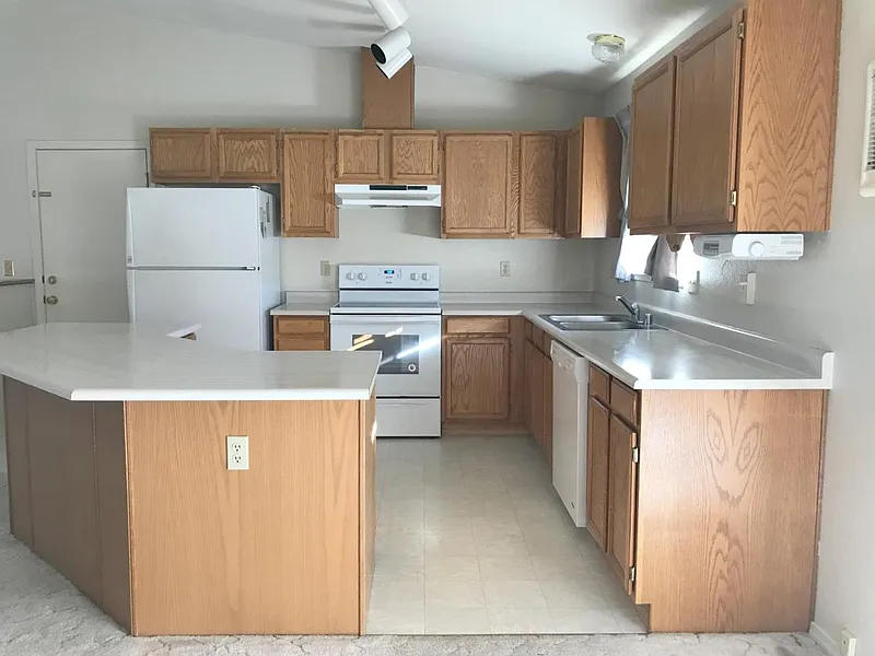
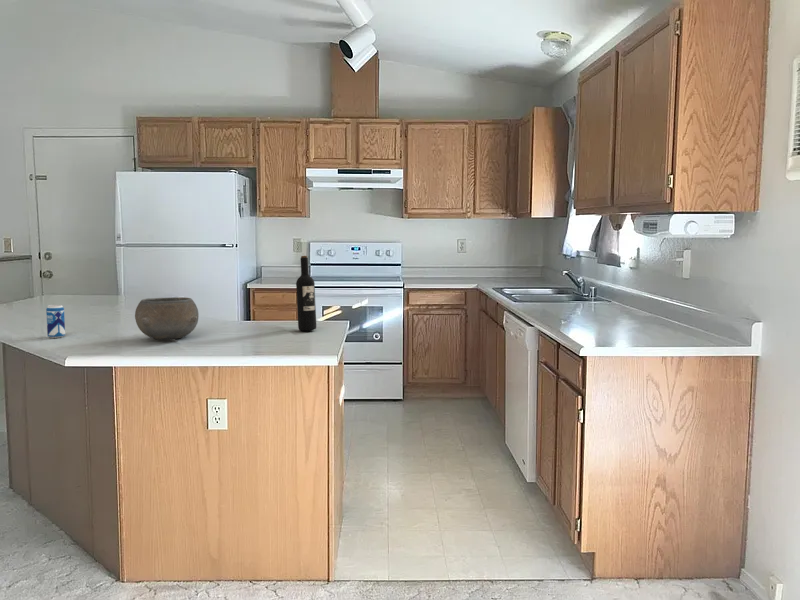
+ bowl (166, 318)
+ beverage can (55, 321)
+ wine bottle (306, 293)
